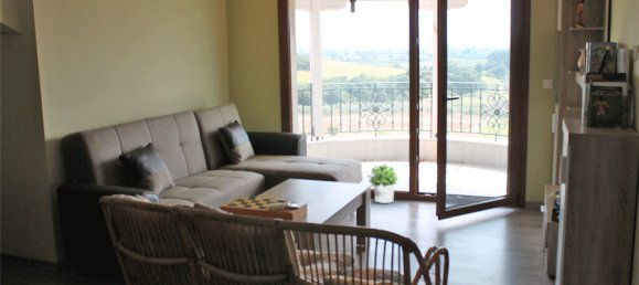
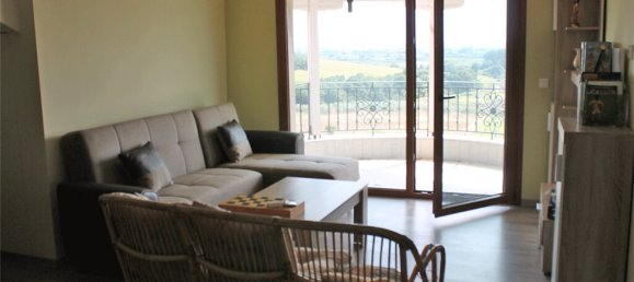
- potted plant (382, 182)
